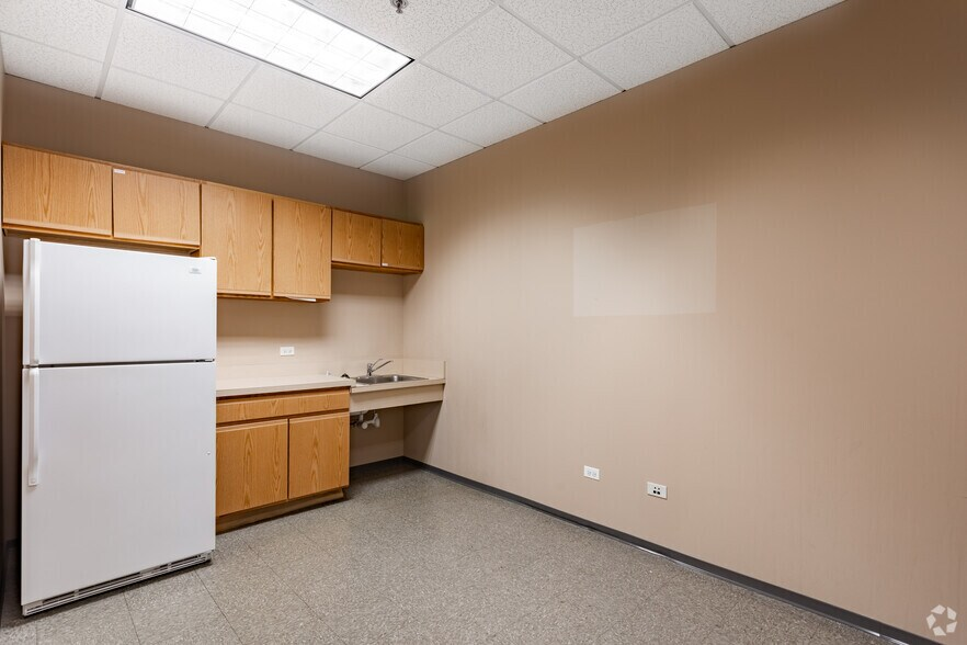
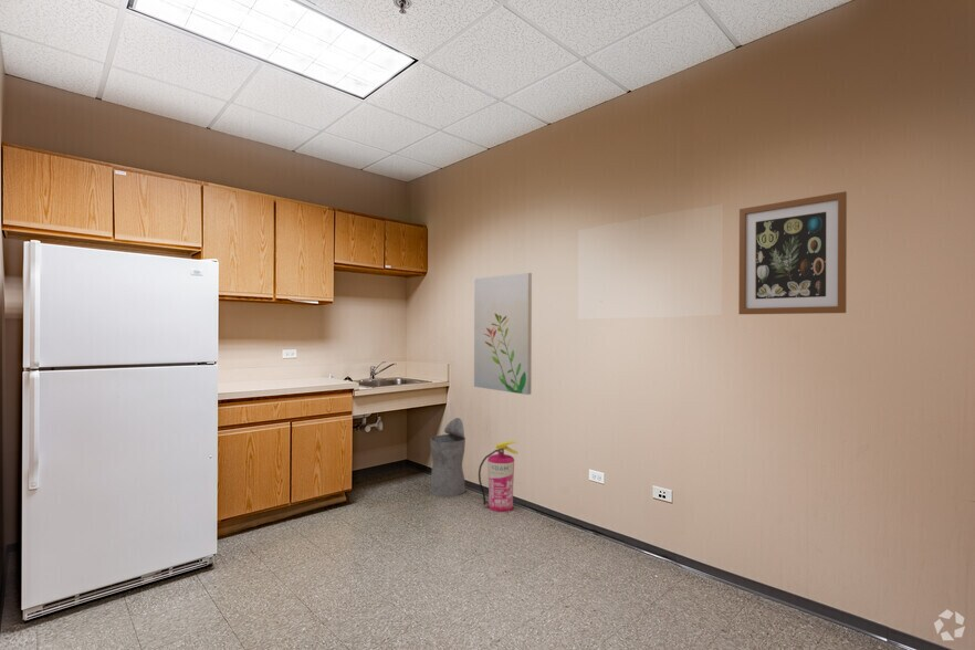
+ fire extinguisher (499, 474)
+ wall art (788, 256)
+ trash can (448, 454)
+ wall art (501, 333)
